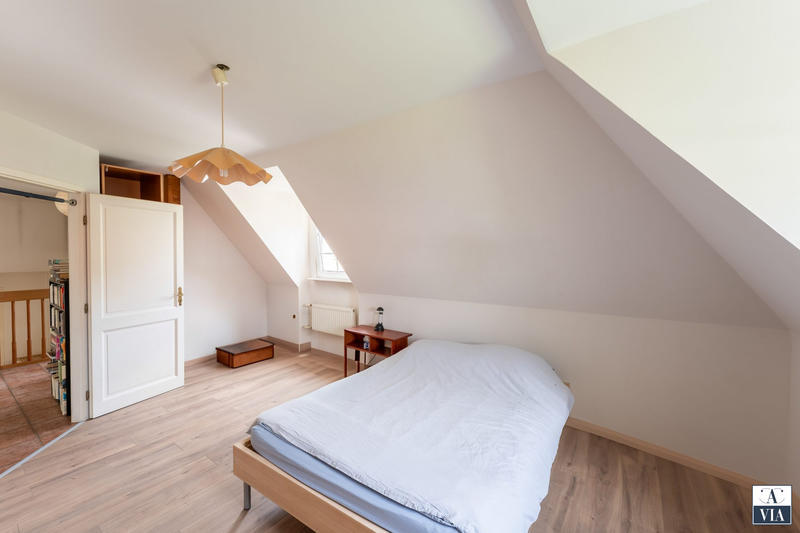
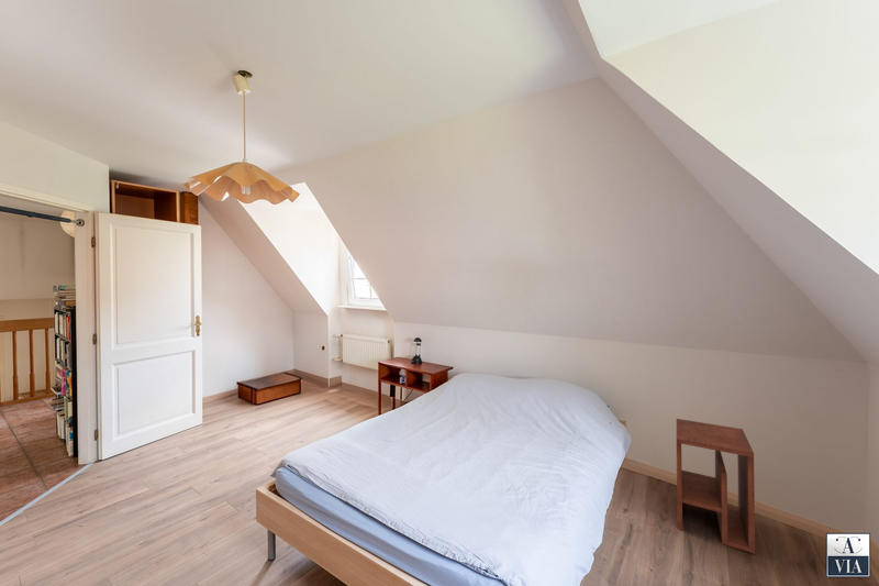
+ side table (711, 477)
